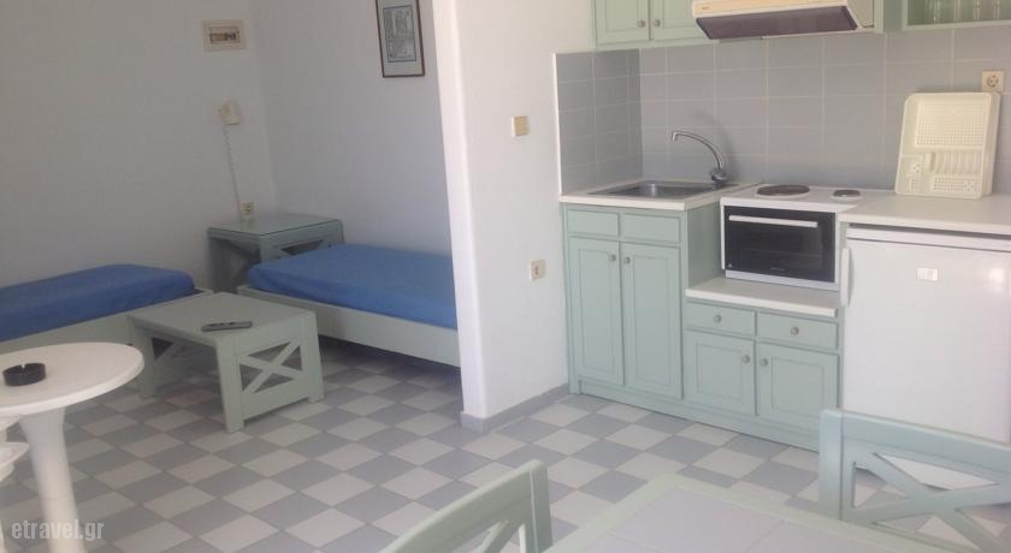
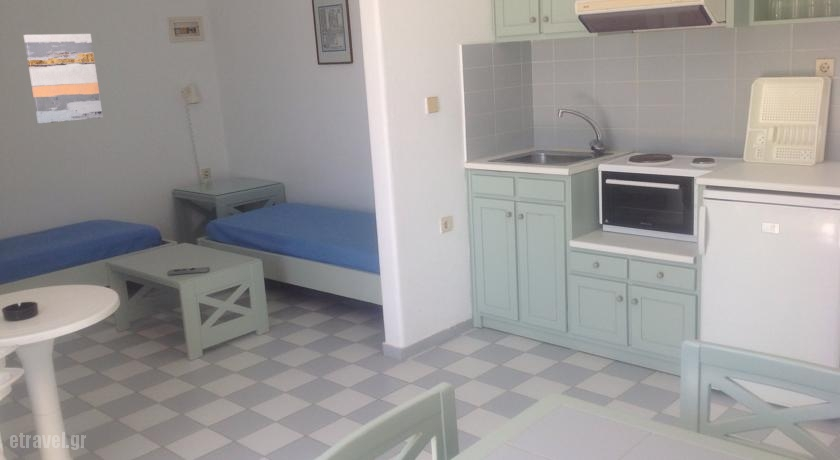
+ wall art (64, 77)
